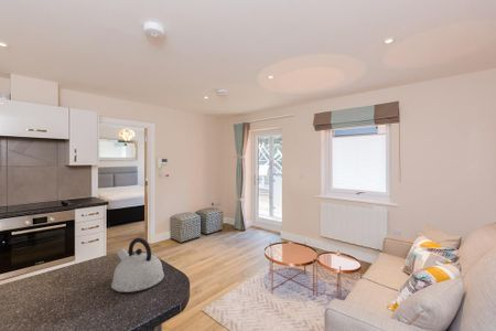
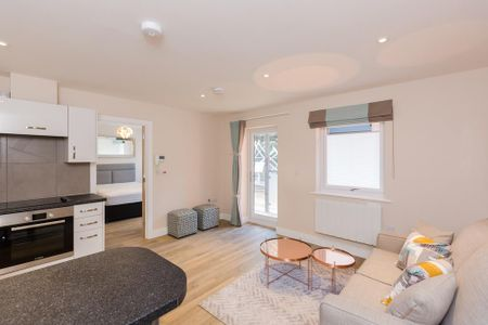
- kettle (137, 258)
